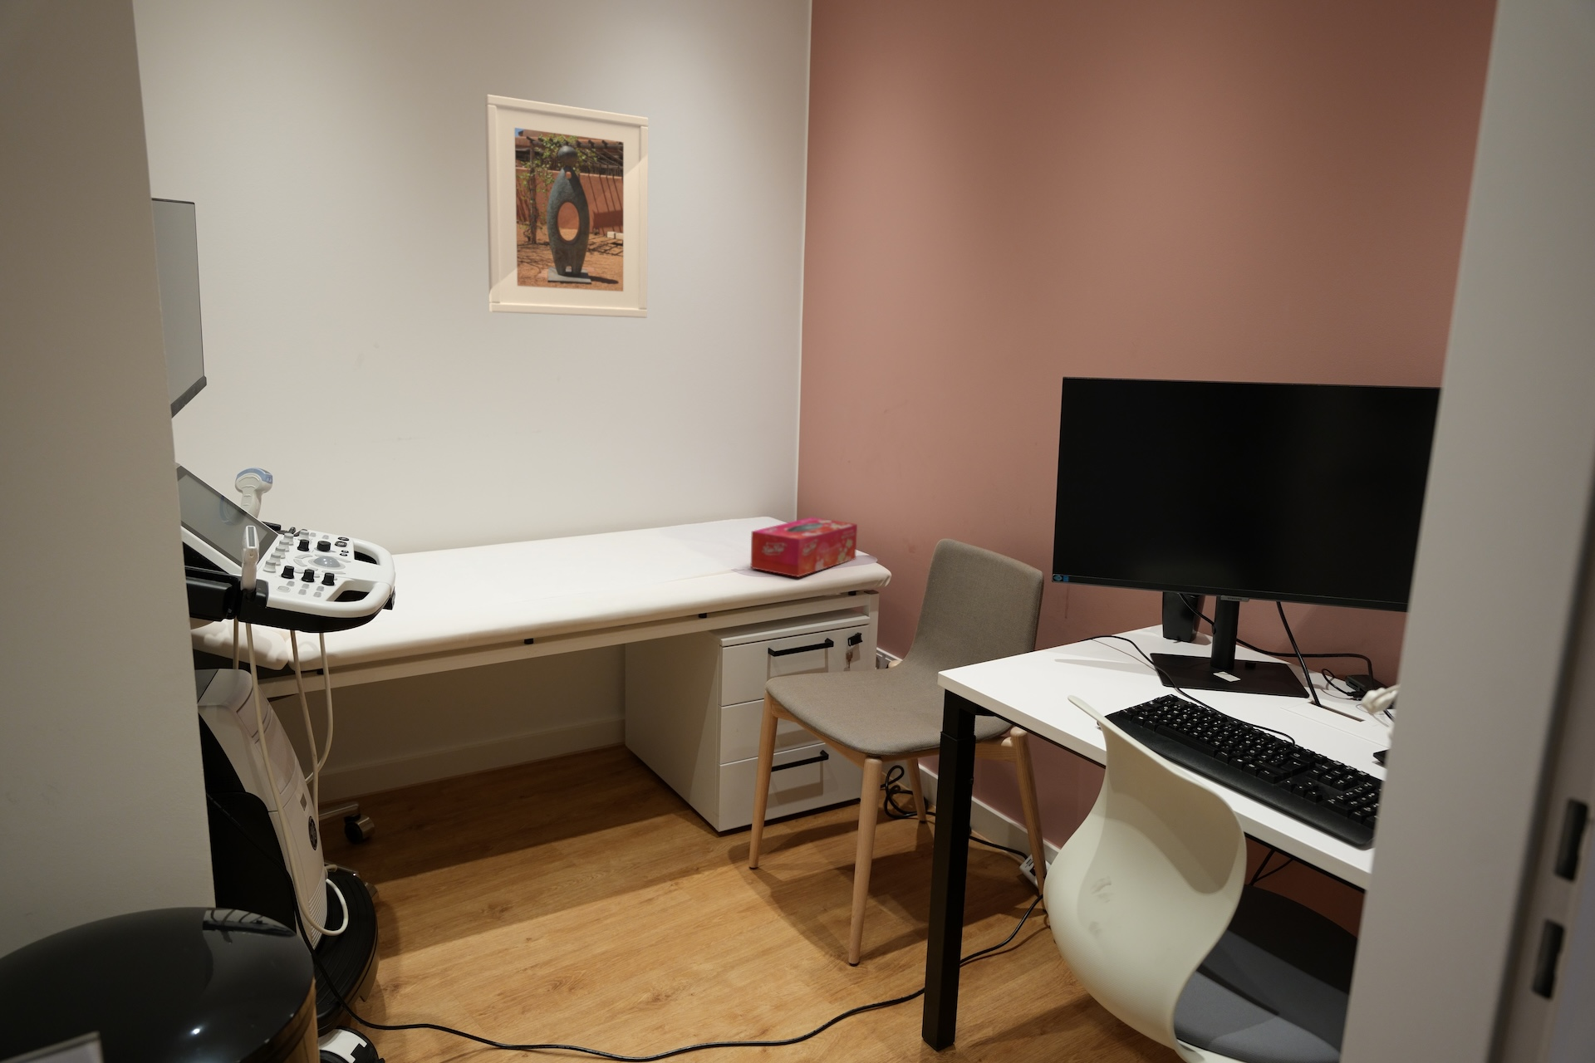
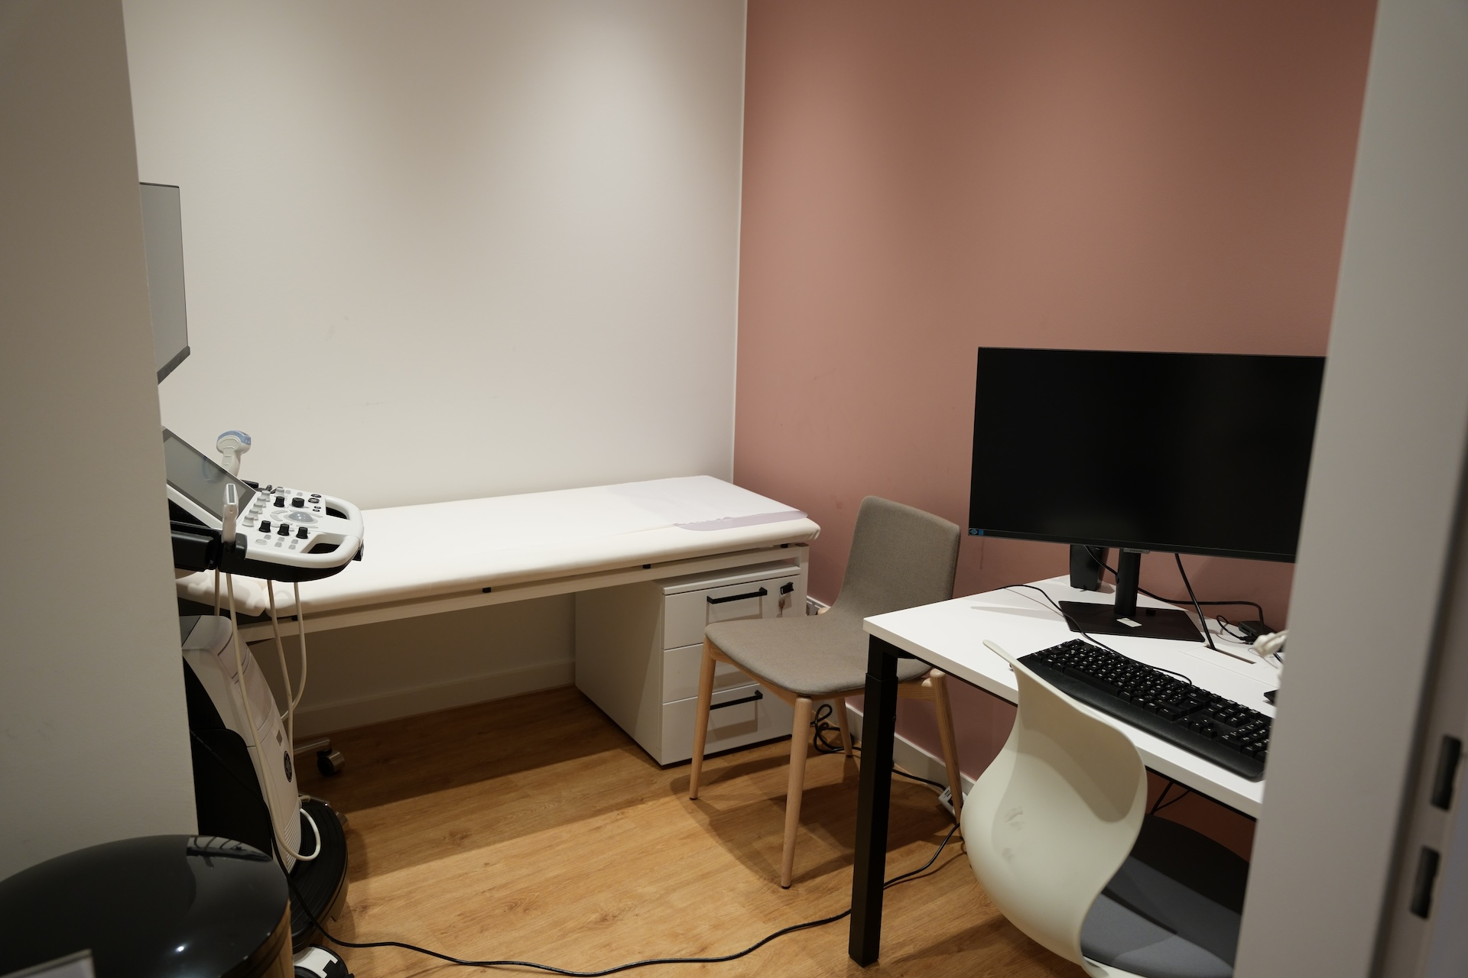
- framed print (570, 212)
- tissue box (805, 545)
